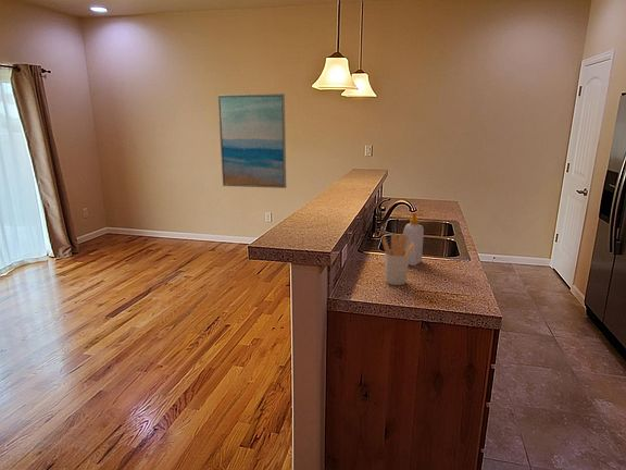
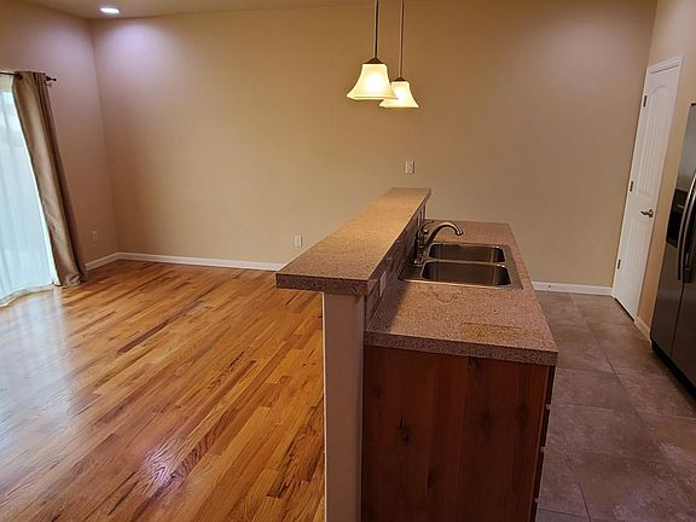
- wall art (252, 141)
- utensil holder (397, 258)
- soap bottle (413, 237)
